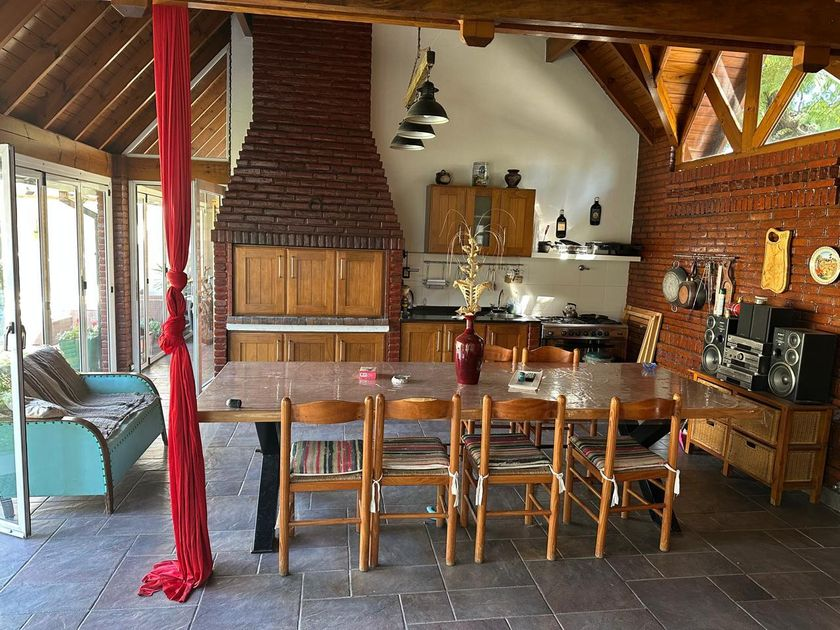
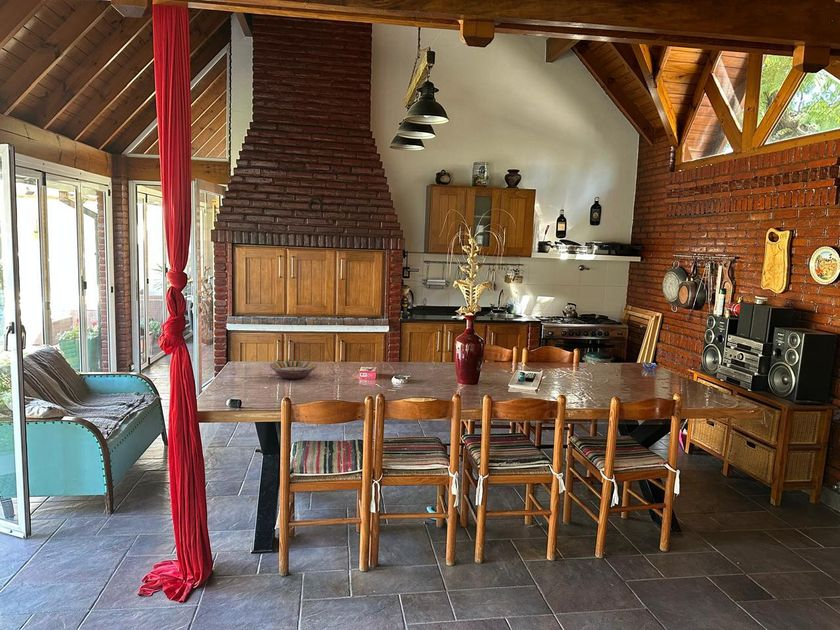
+ serving bowl (293, 370)
